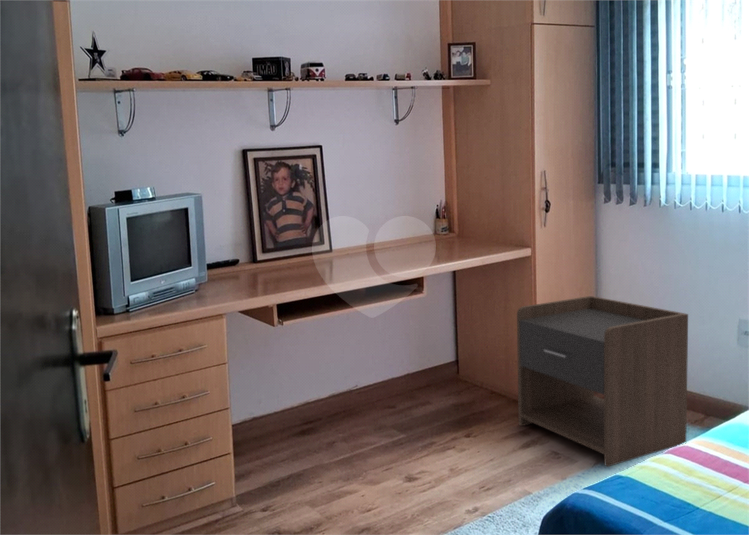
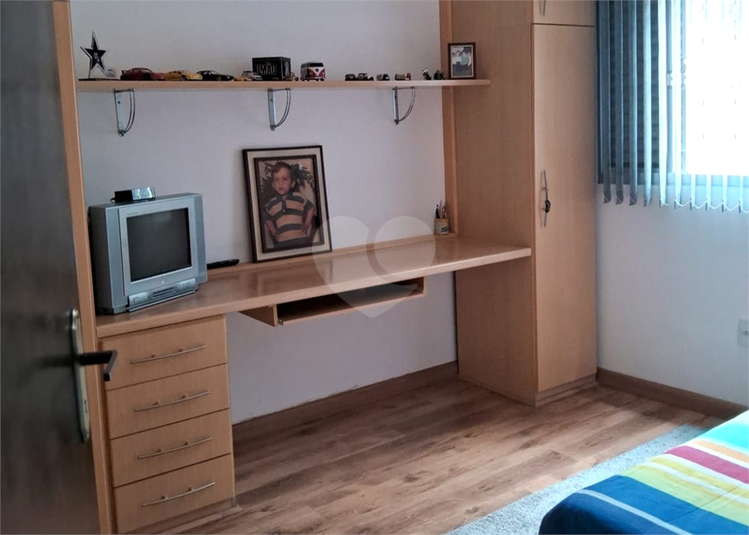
- nightstand (596, 373)
